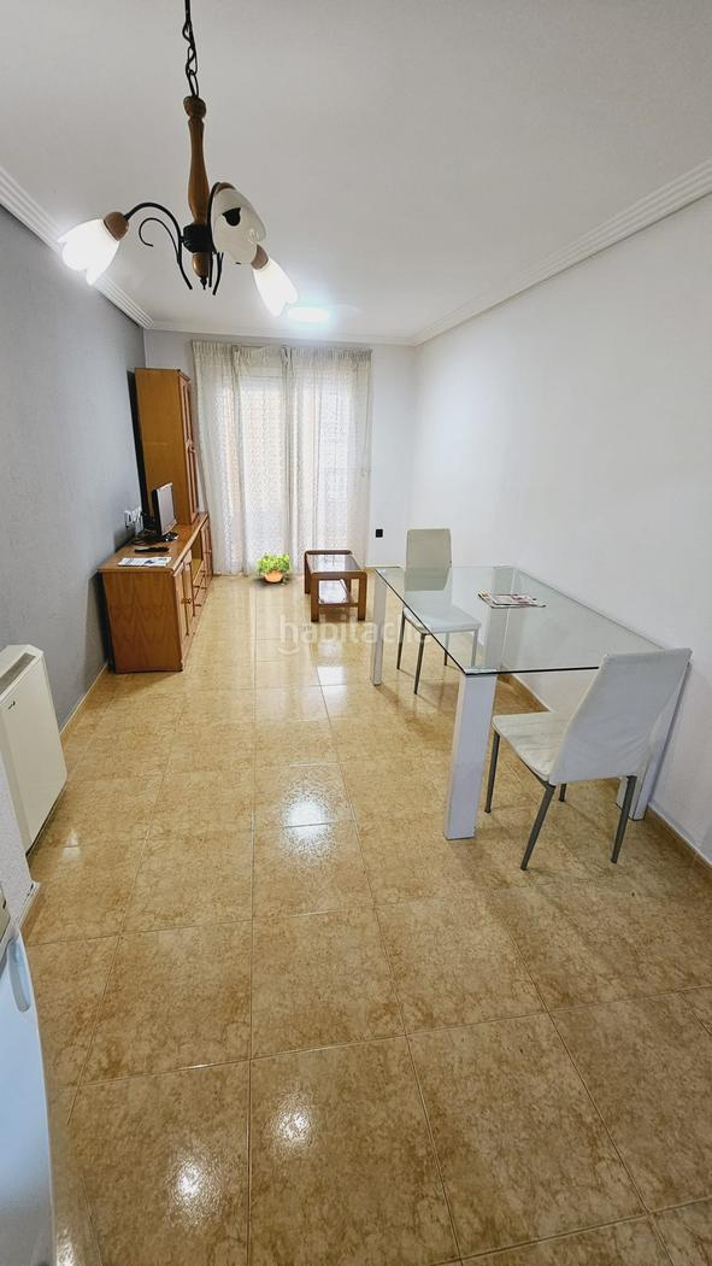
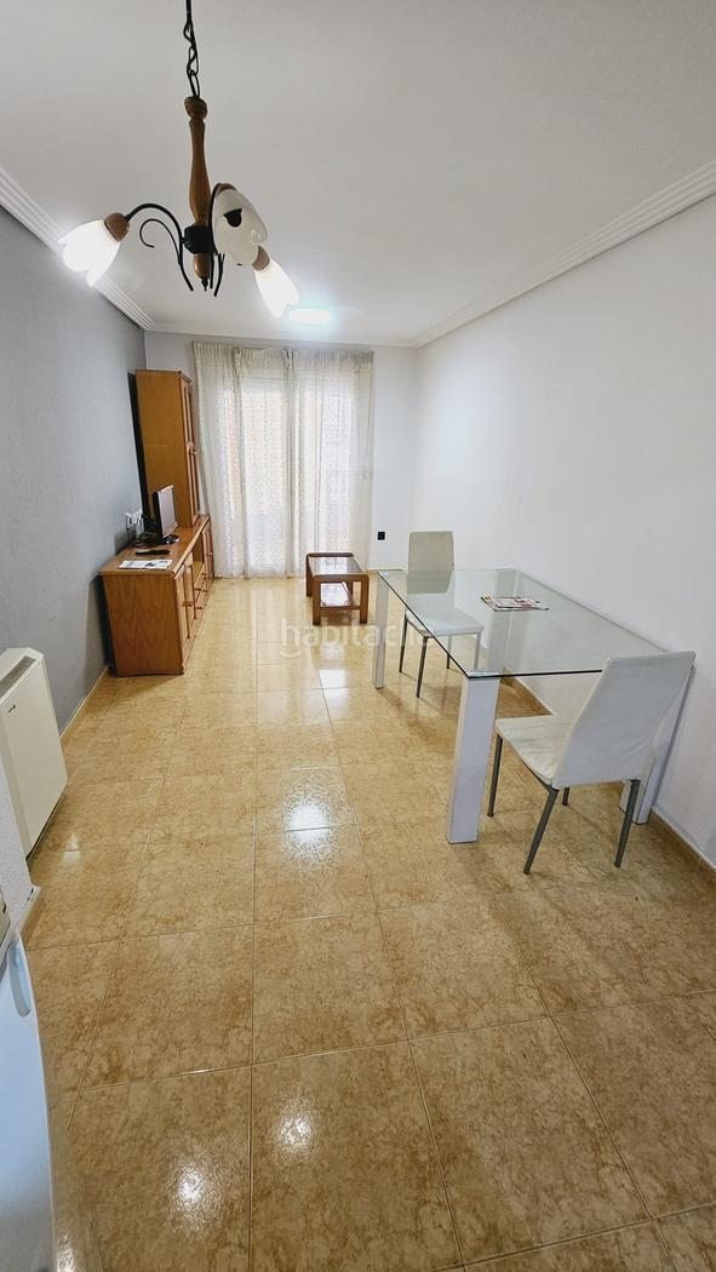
- potted plant (272, 567)
